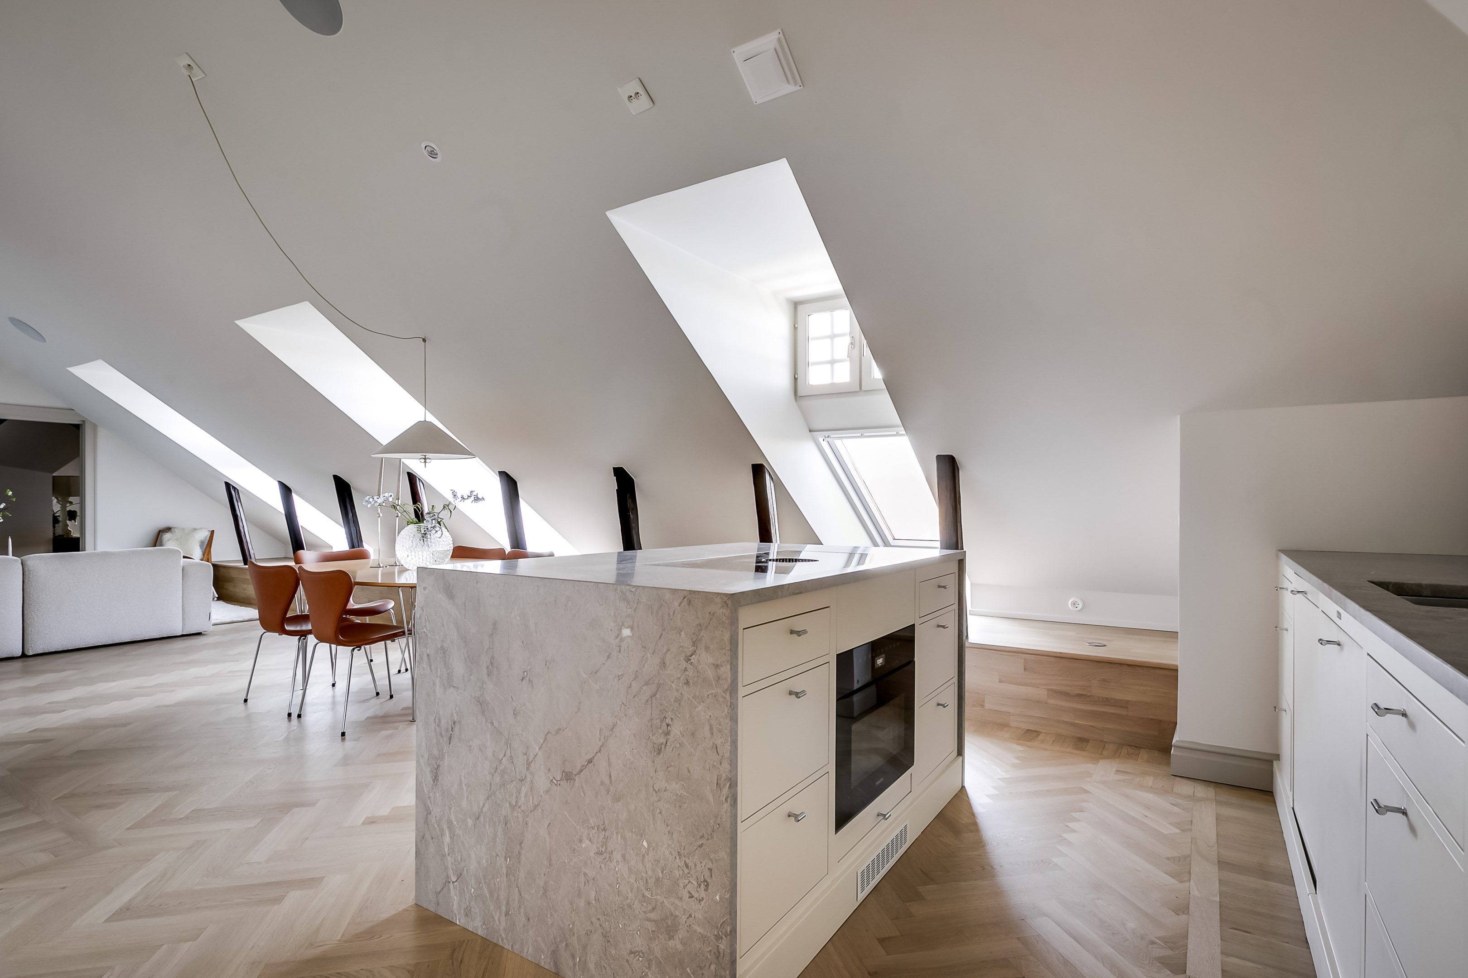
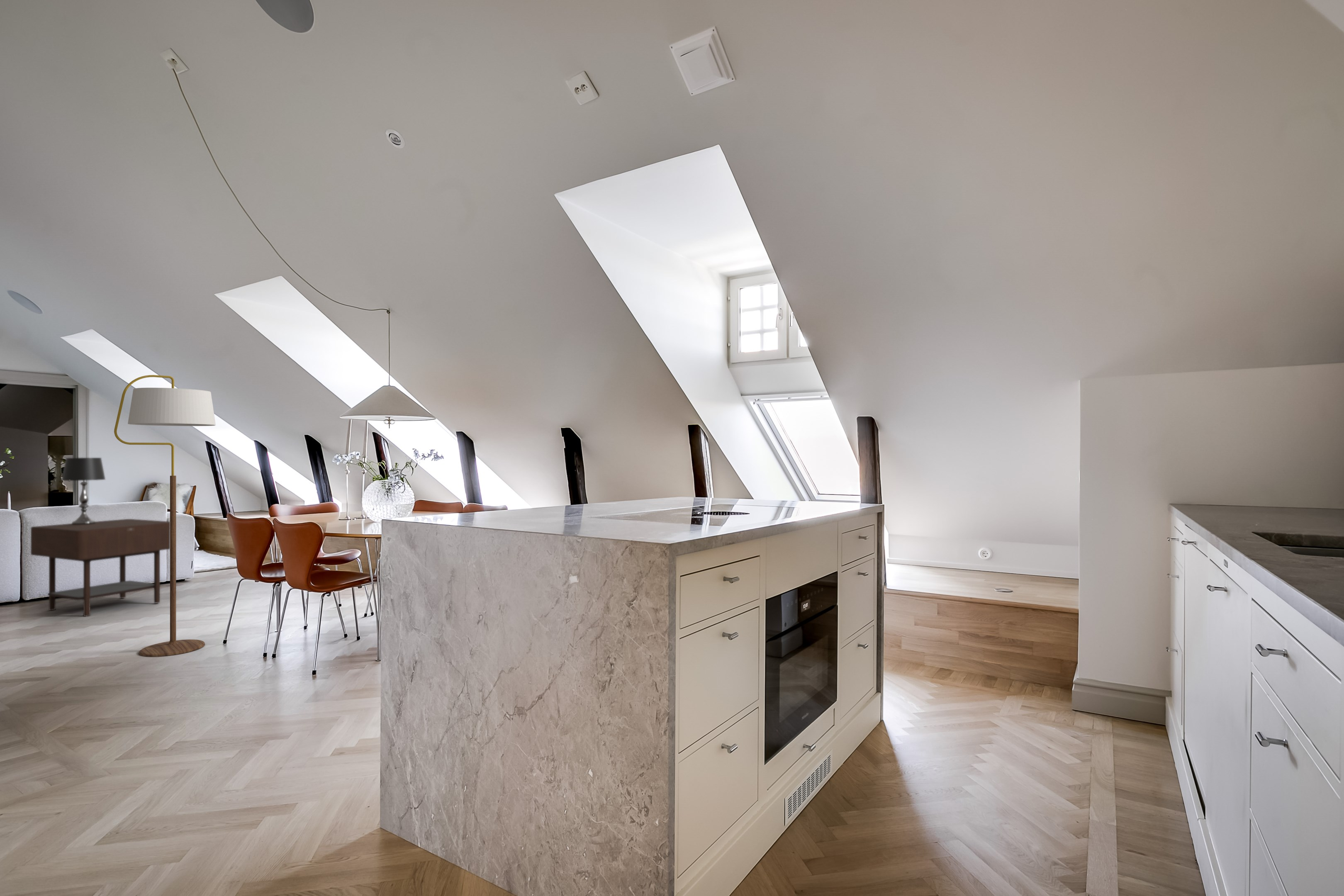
+ side table (105, 559)
+ floor lamp (170, 513)
+ table lamp (84, 490)
